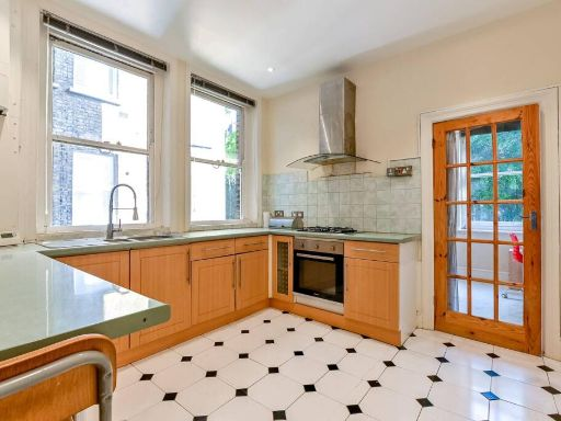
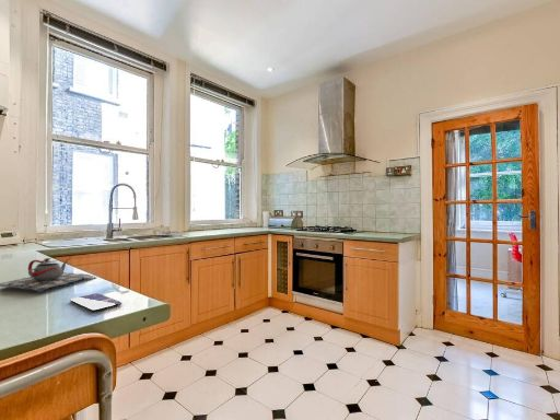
+ smartphone (95, 301)
+ teapot (47, 270)
